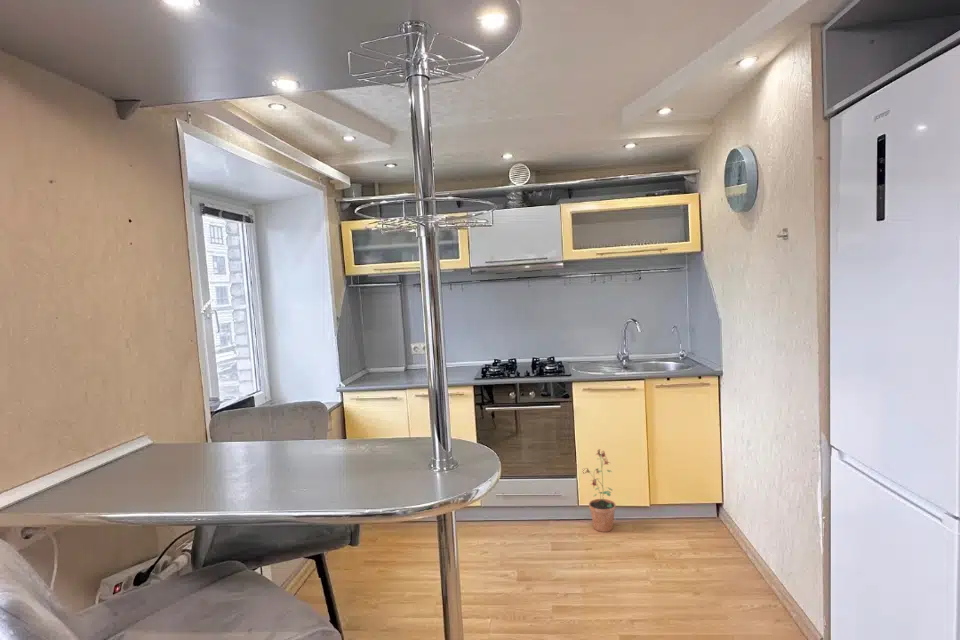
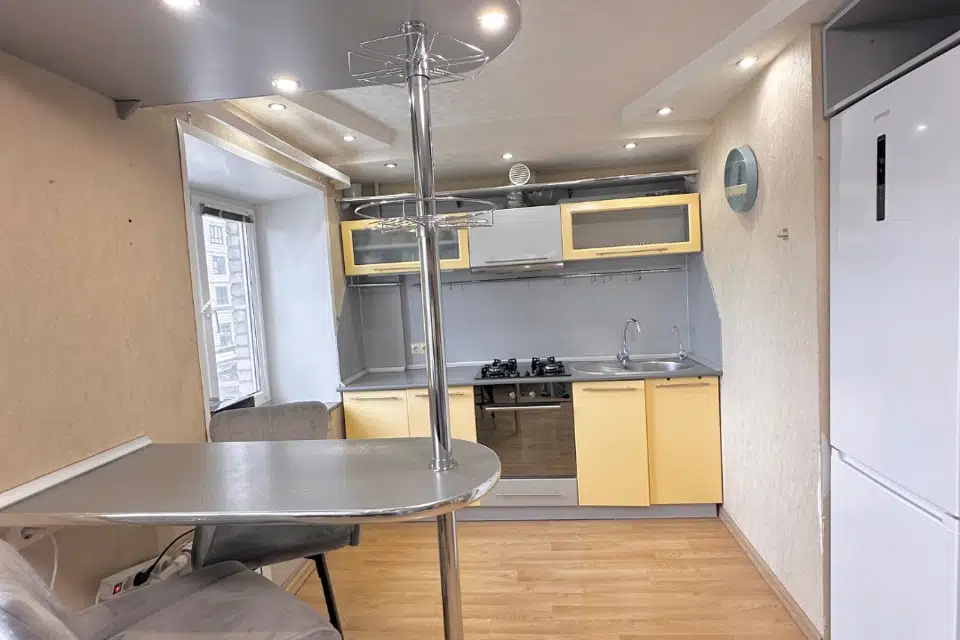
- potted plant (599, 491)
